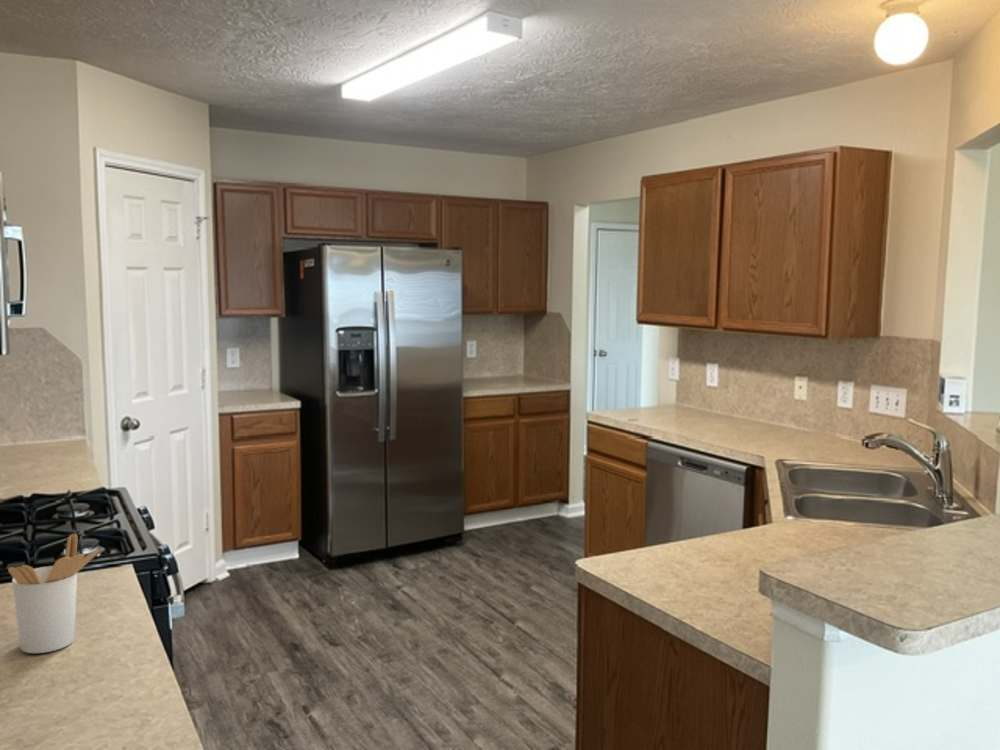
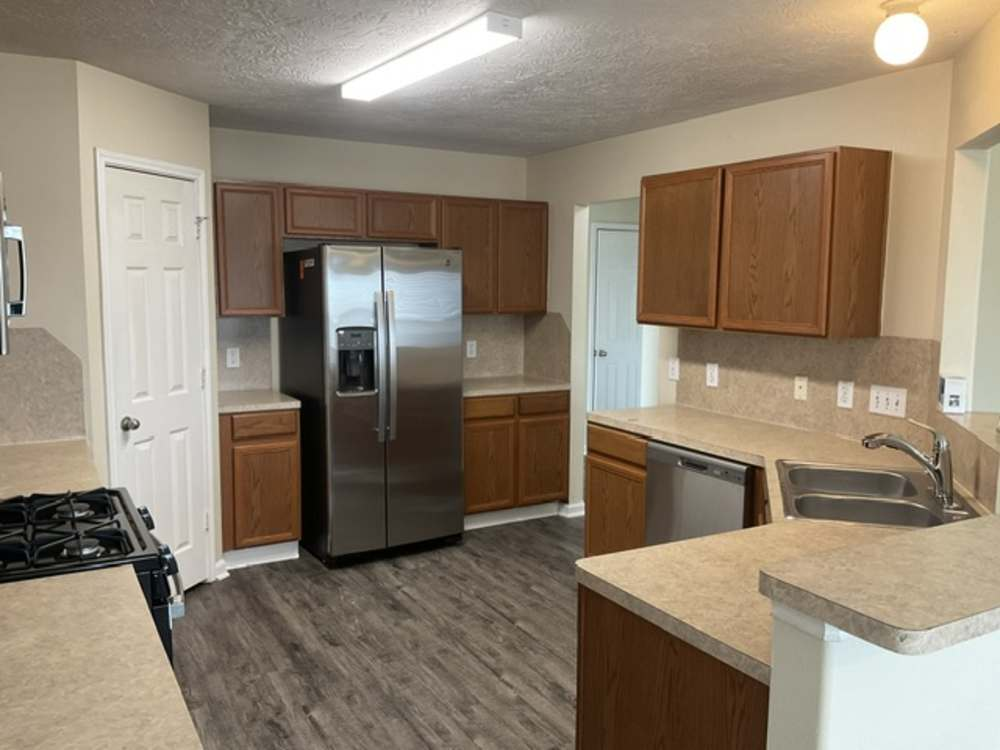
- utensil holder (56, 594)
